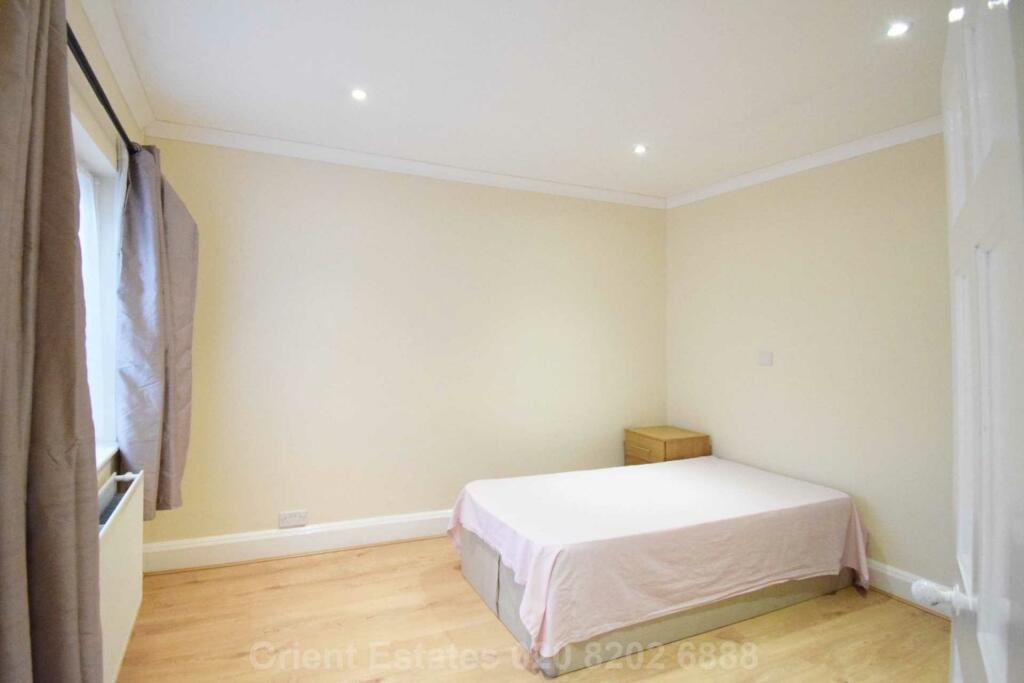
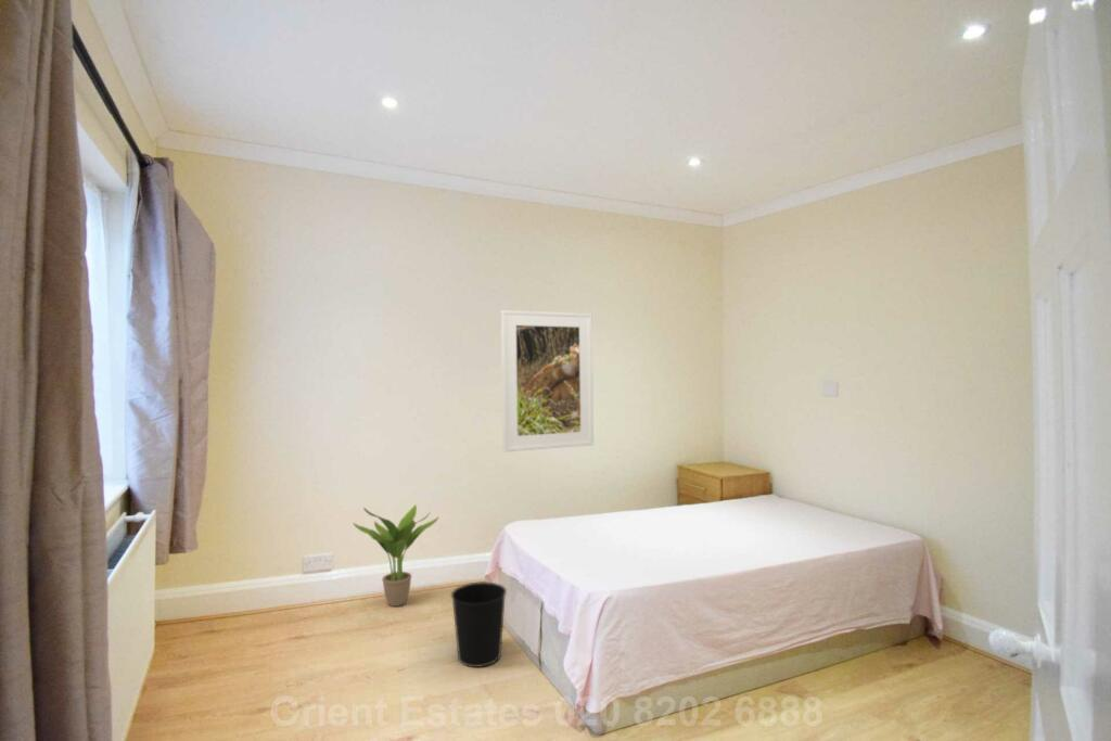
+ potted plant (400, 552)
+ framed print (548, 380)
+ wastebasket (478, 624)
